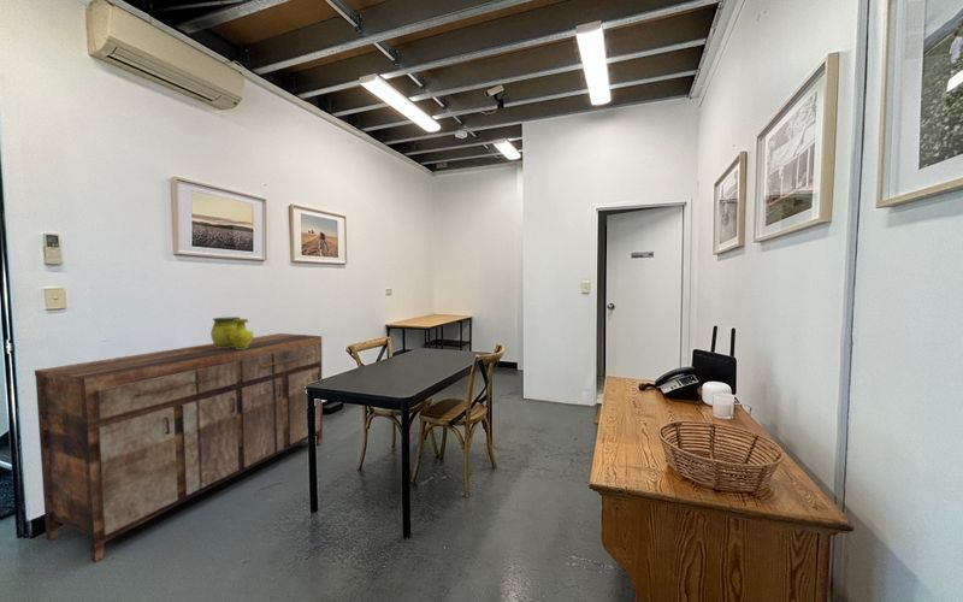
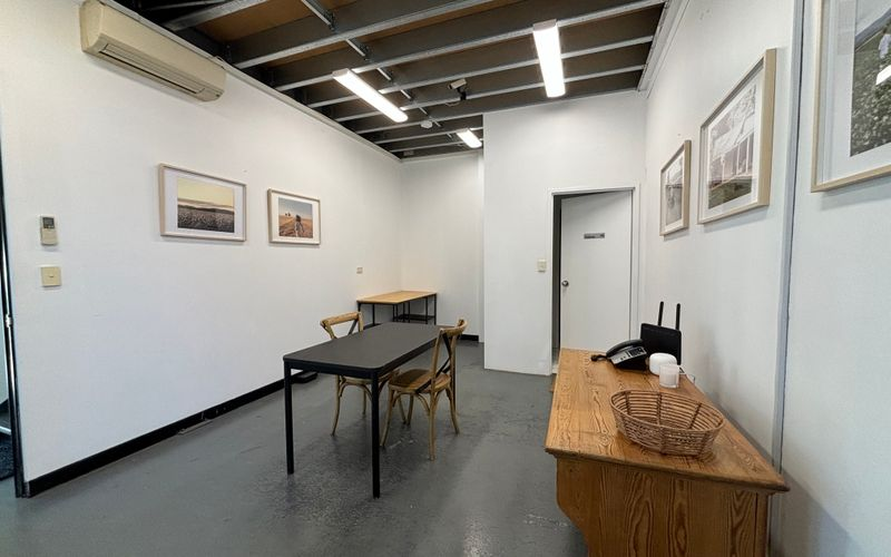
- decorative vase (234, 332)
- sideboard (215, 414)
